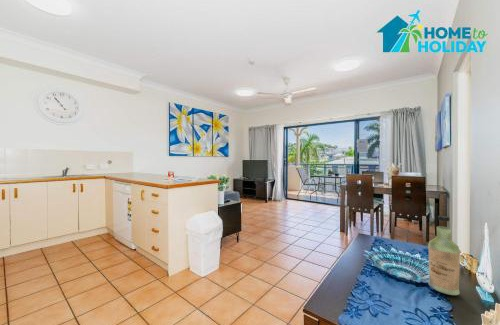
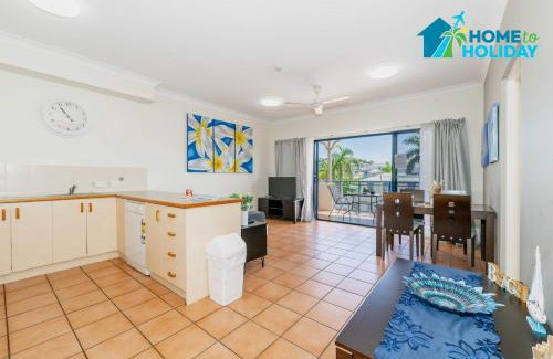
- bottle (443, 254)
